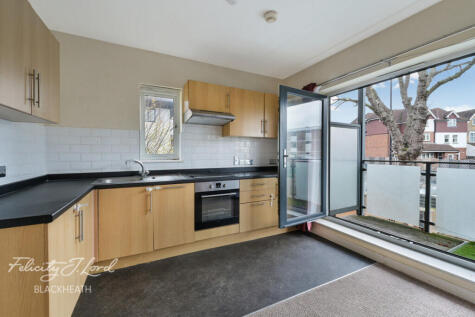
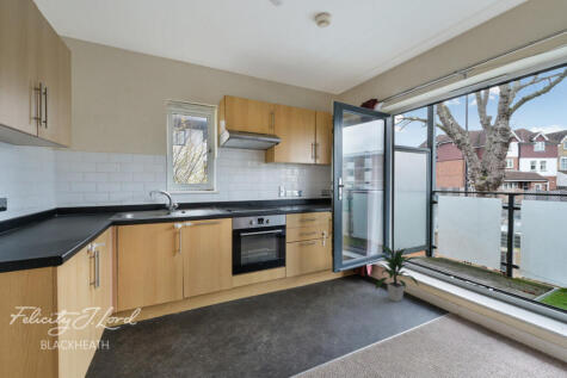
+ indoor plant (393, 271)
